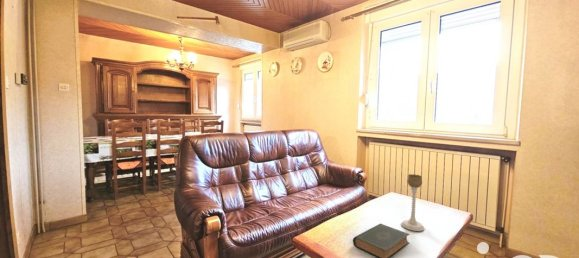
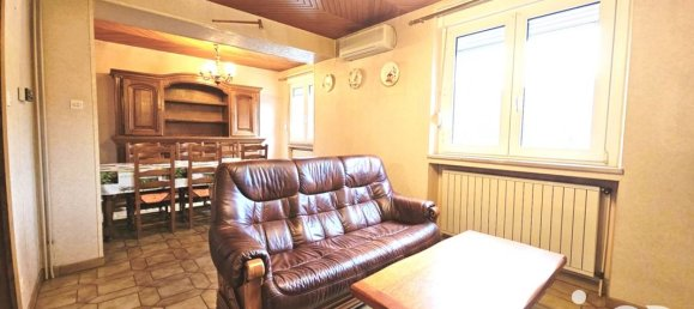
- book (381, 239)
- candle holder (413, 201)
